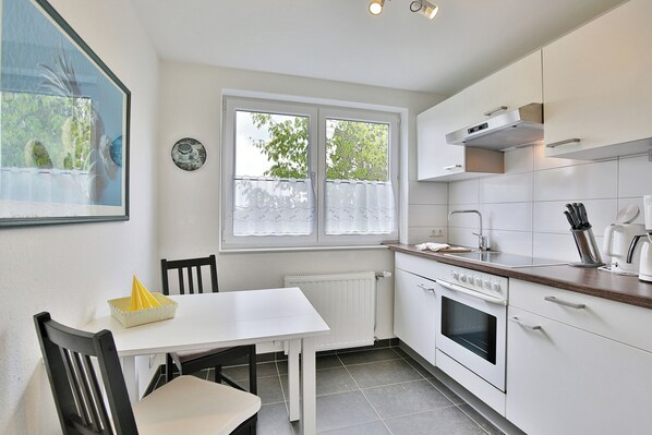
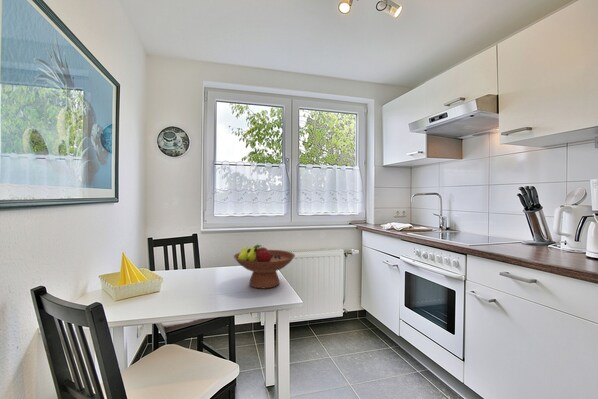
+ fruit bowl (264, 264)
